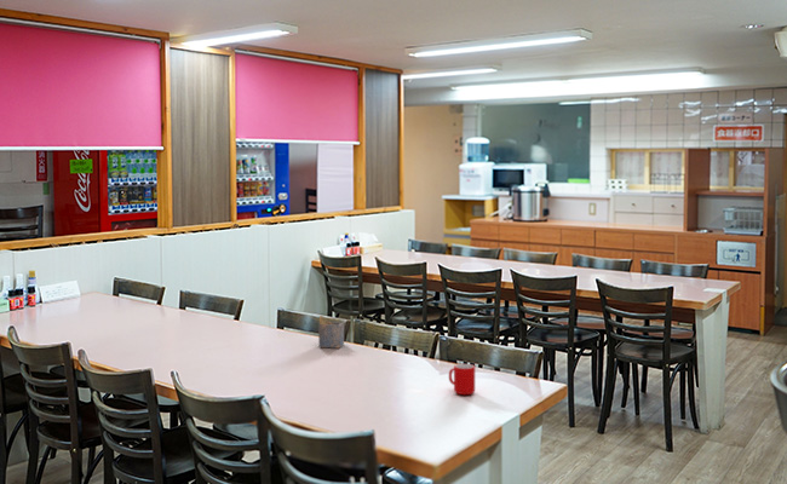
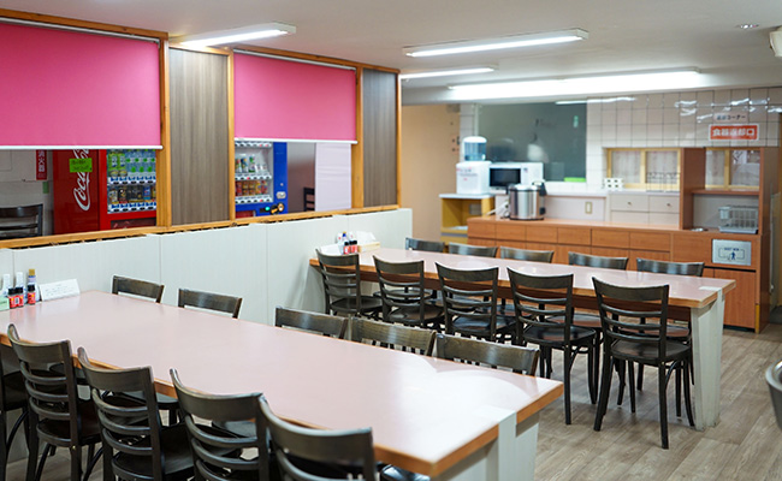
- napkin holder (331, 330)
- cup (460, 379)
